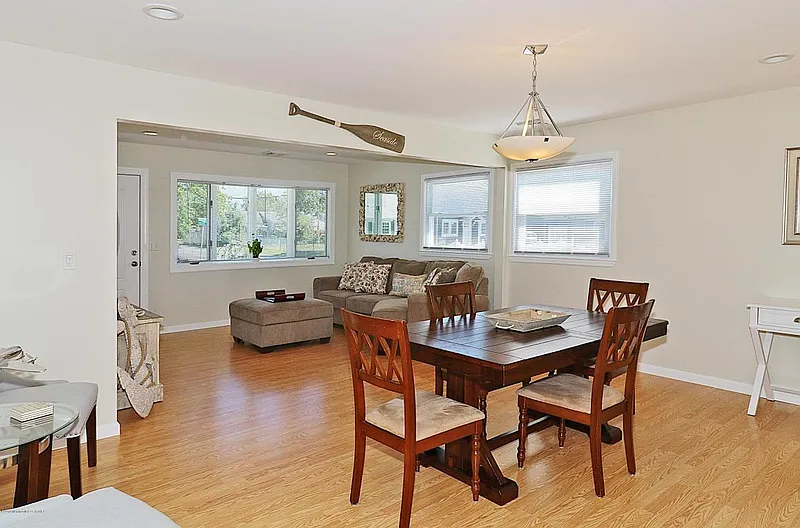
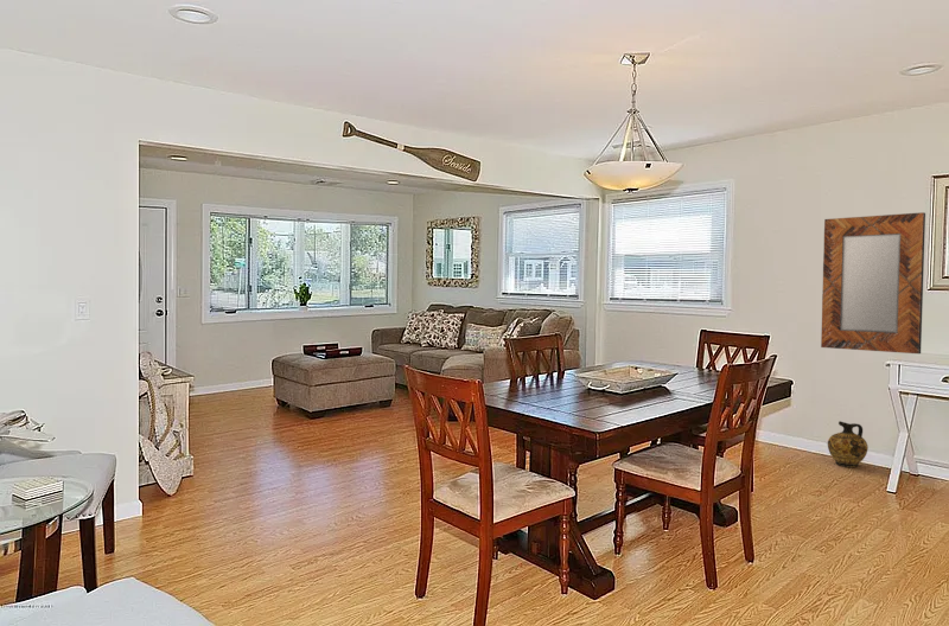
+ ceramic jug (847, 442)
+ home mirror (870, 283)
